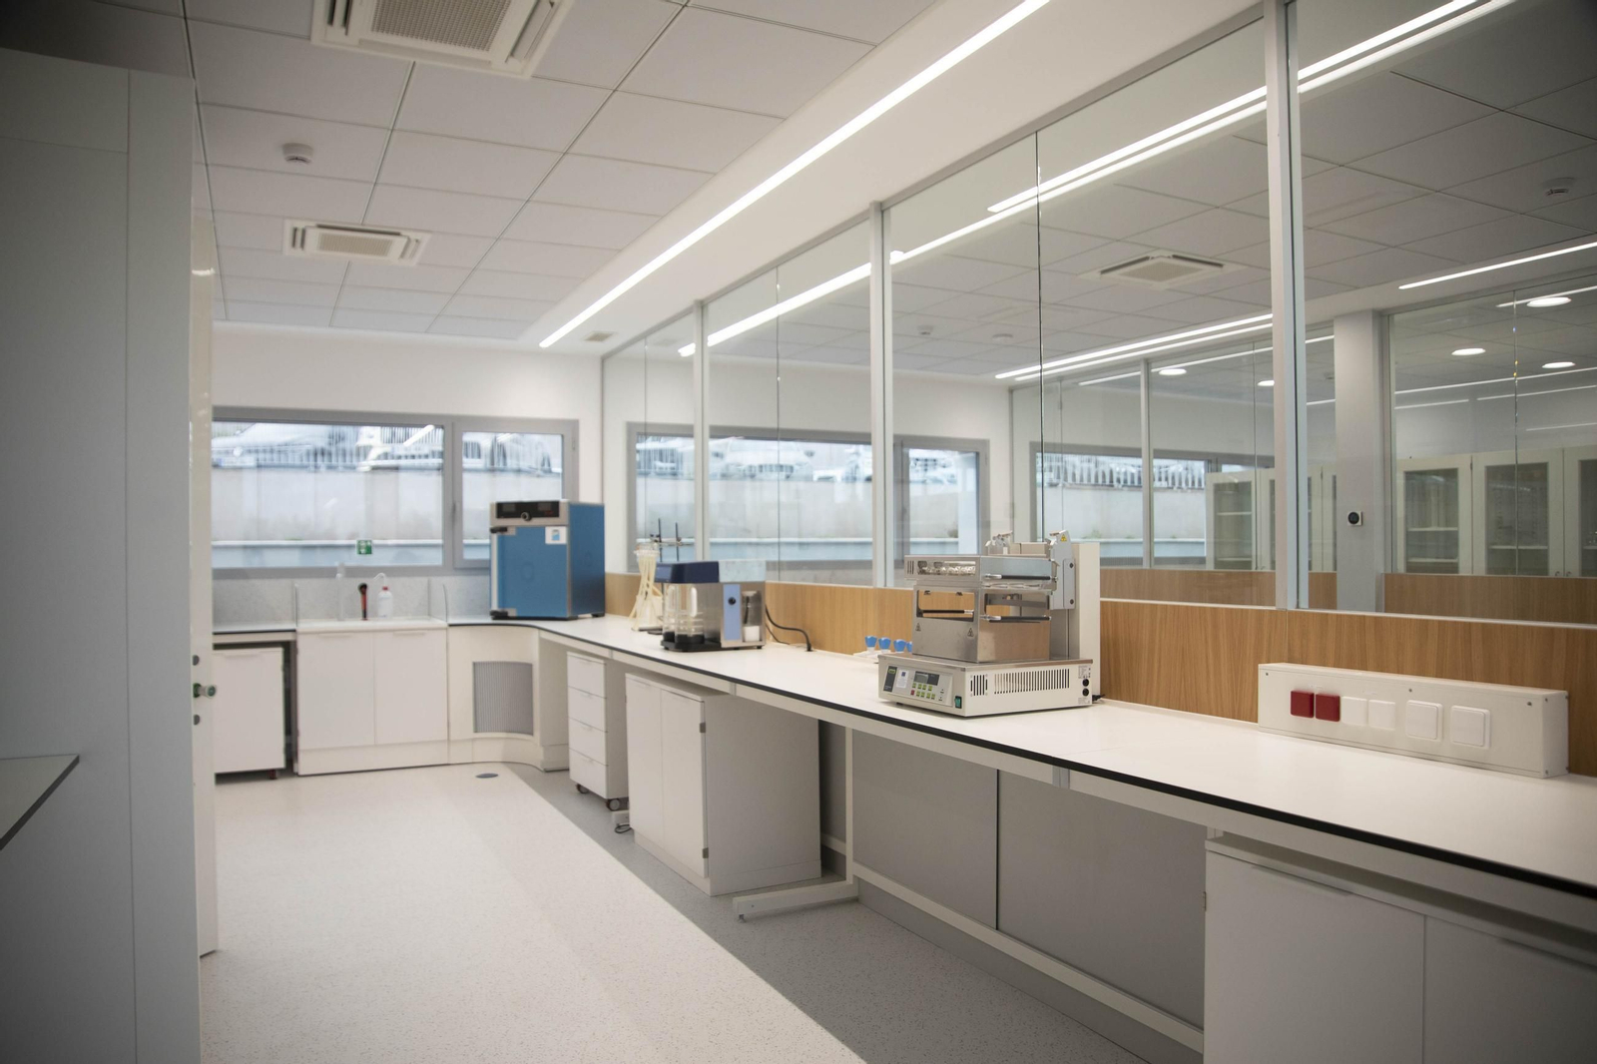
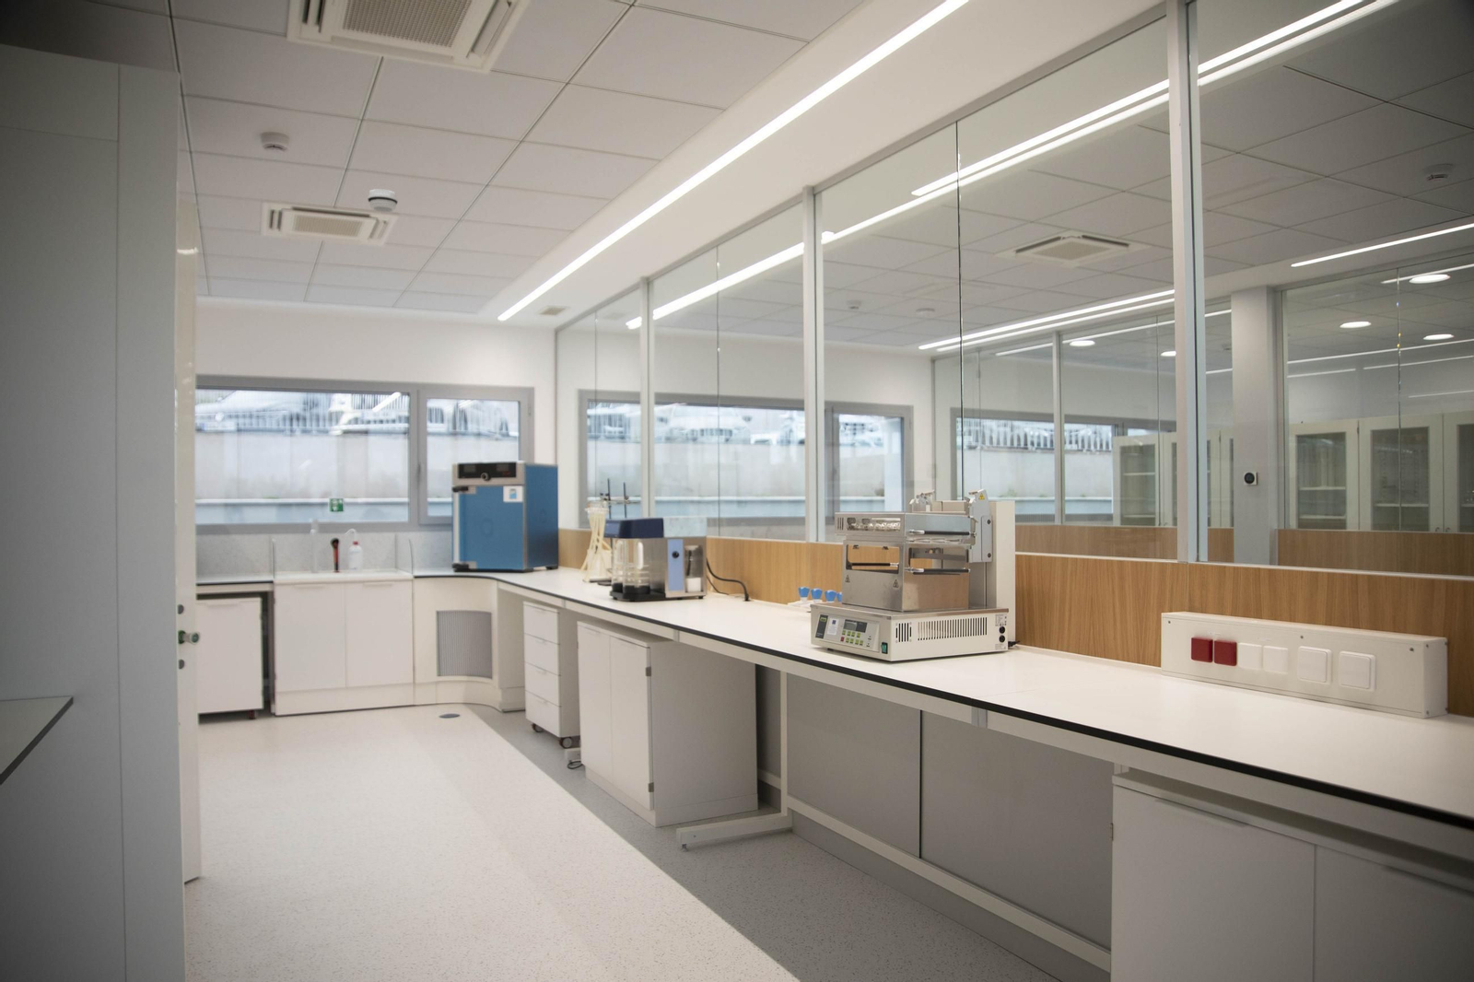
+ smoke detector (382, 201)
